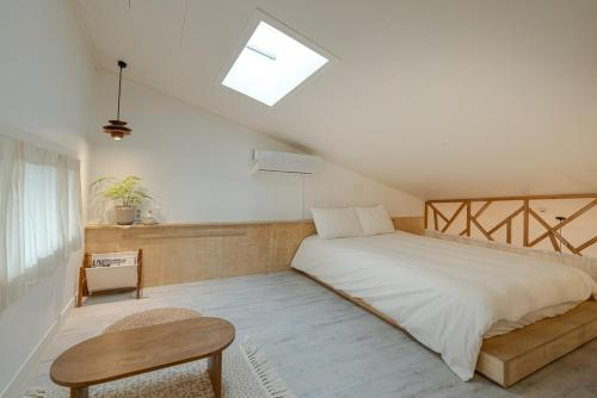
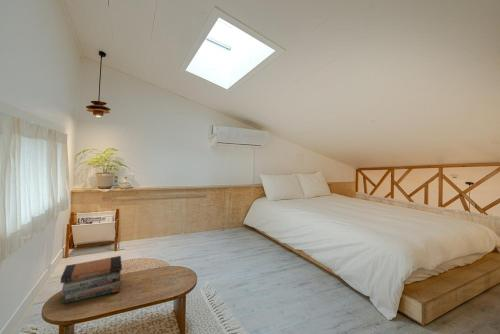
+ book stack (93, 278)
